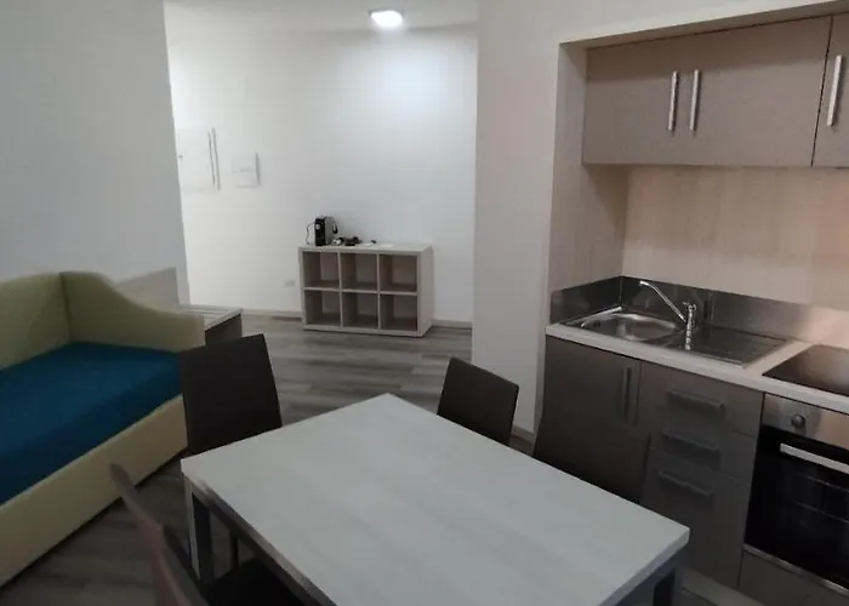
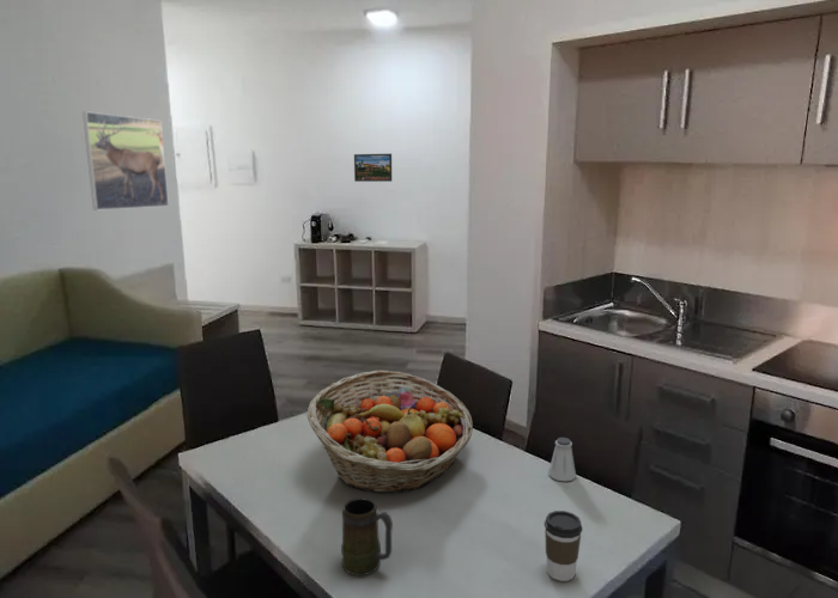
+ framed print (372, 167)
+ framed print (128, 163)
+ fruit basket (393, 427)
+ coffee cup (561, 545)
+ mug (366, 537)
+ saltshaker (563, 457)
